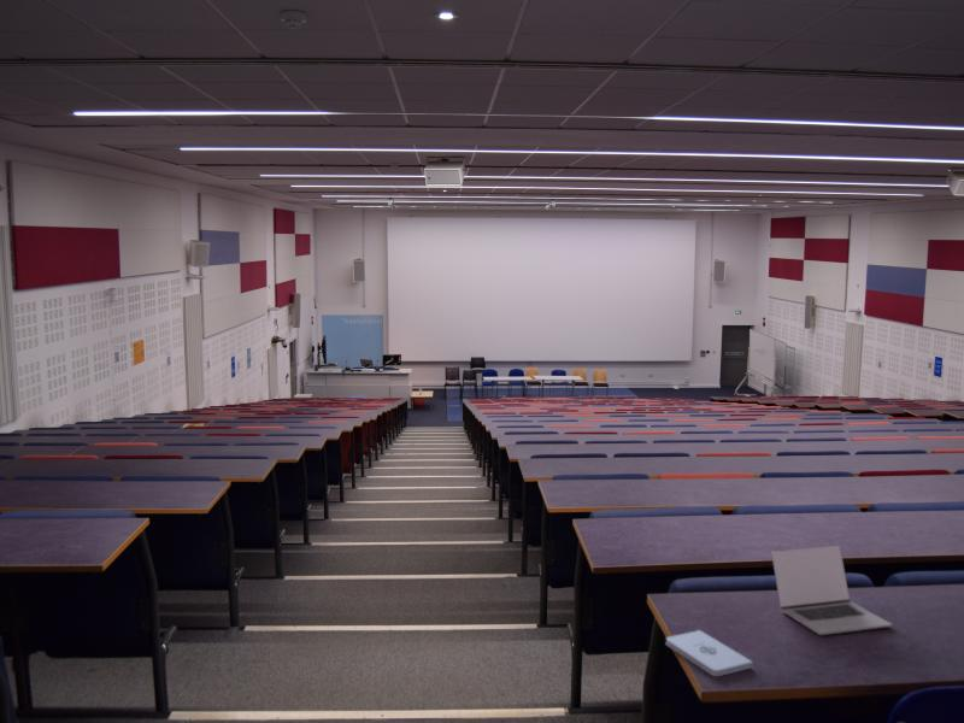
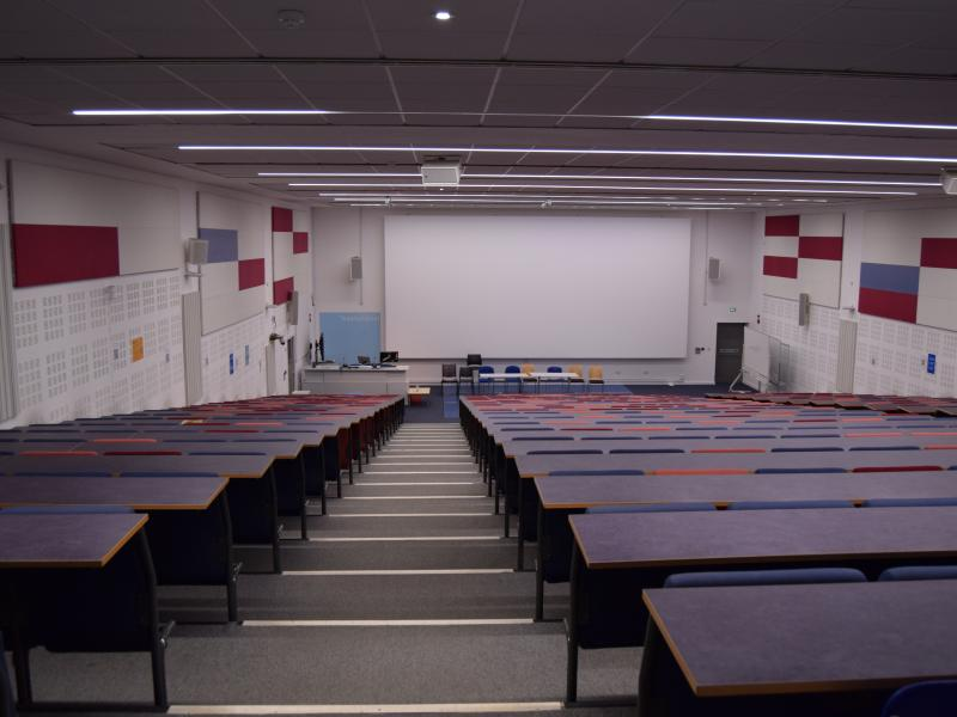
- notepad (706, 652)
- laptop (829, 588)
